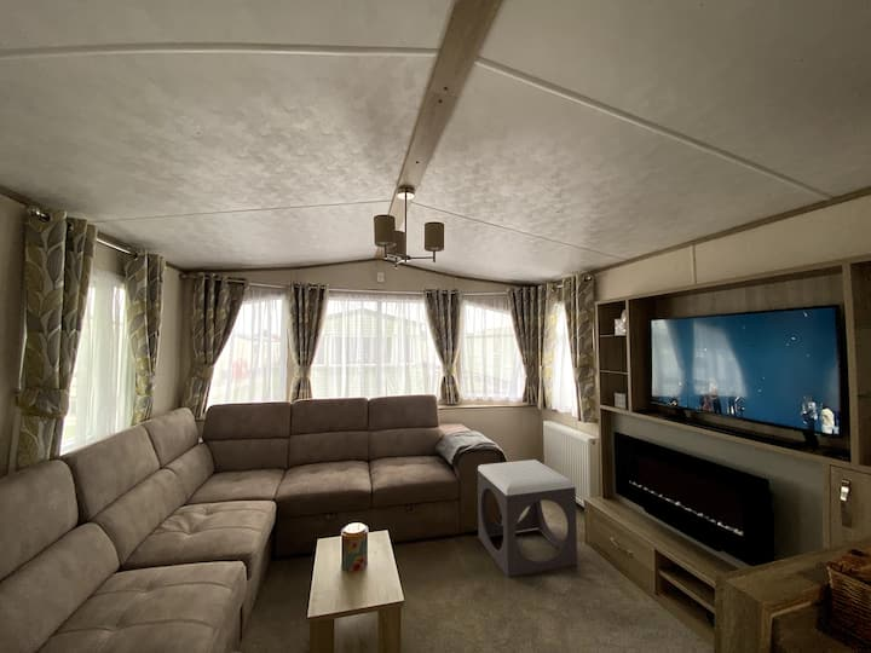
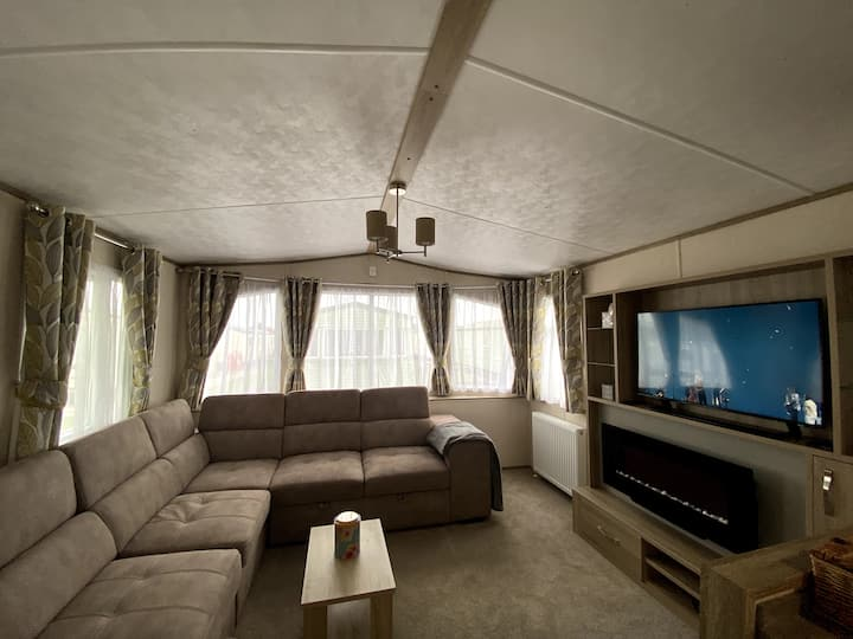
- footstool (524, 509)
